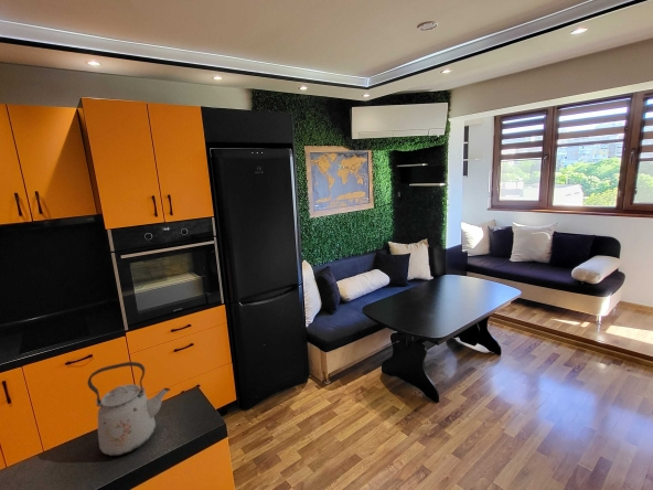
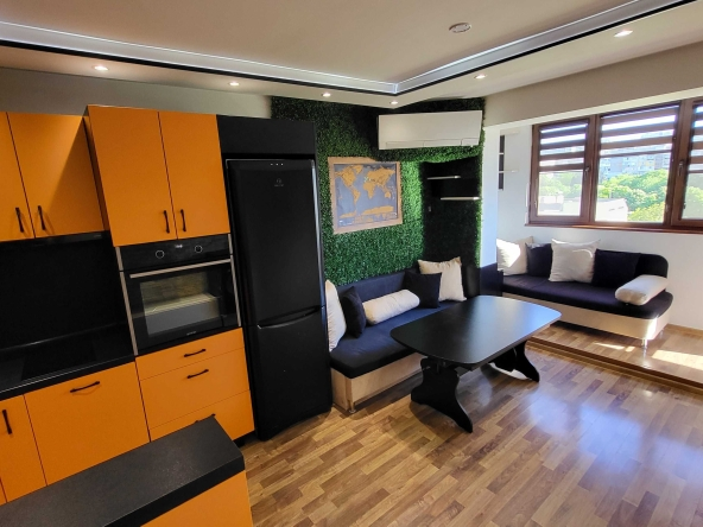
- kettle (133, 401)
